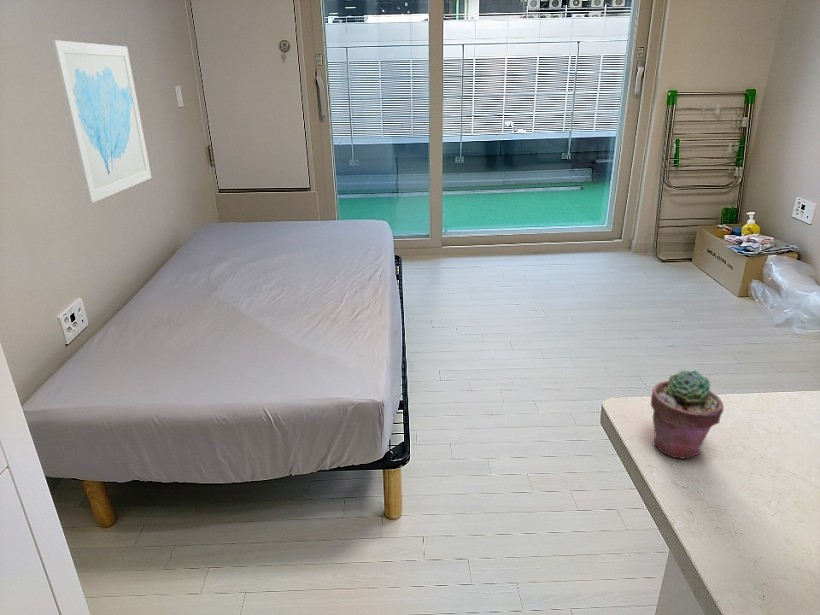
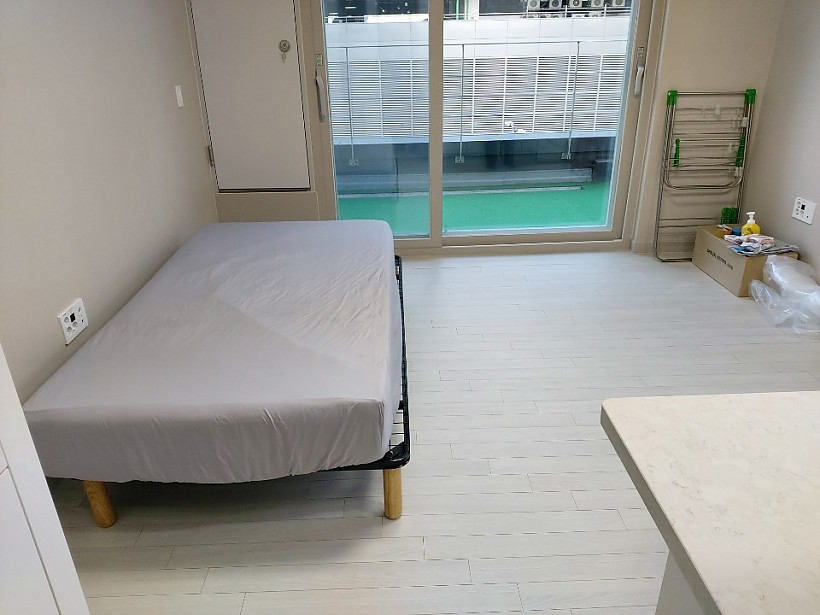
- wall art (109, 119)
- potted succulent (684, 411)
